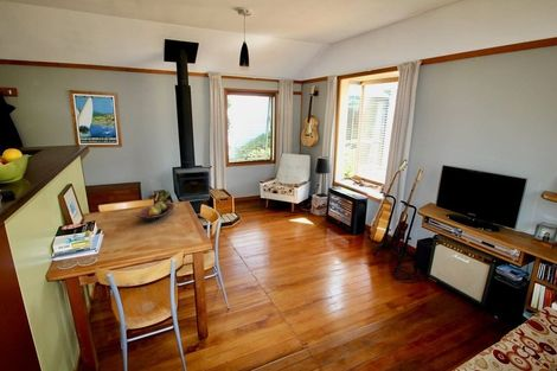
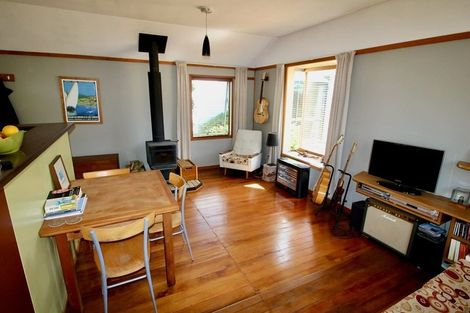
- fruit bowl (156, 210)
